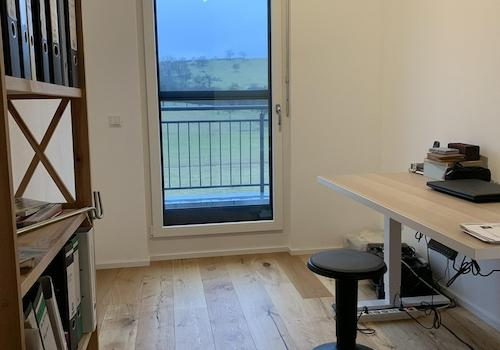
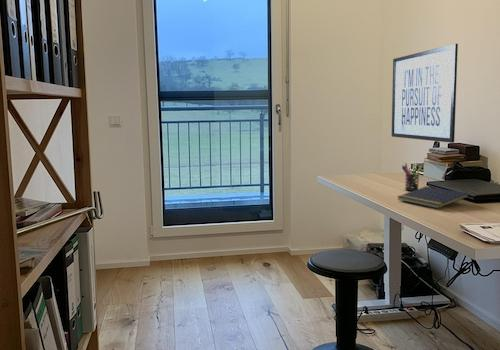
+ notepad (431, 196)
+ mirror (420, 96)
+ pen holder (411, 176)
